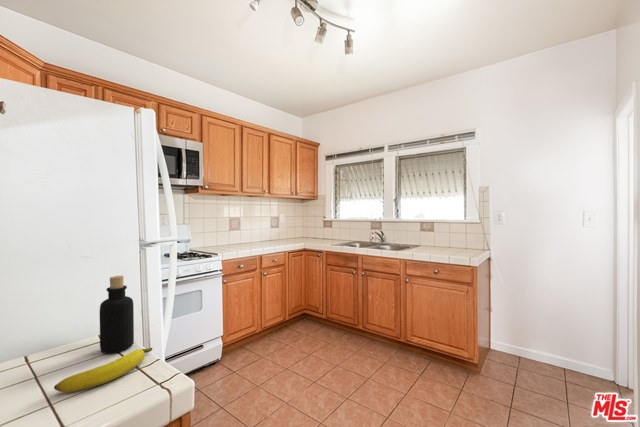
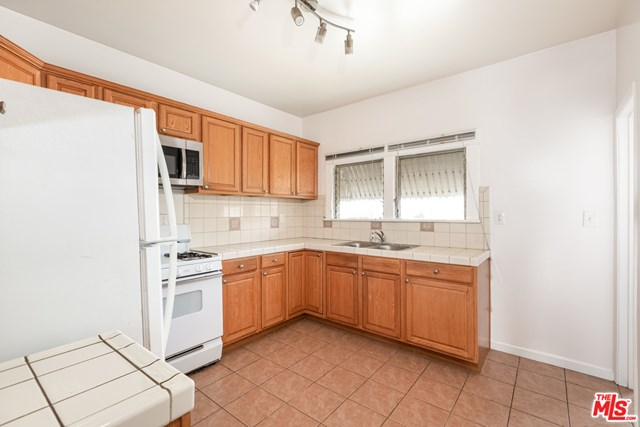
- banana (114, 364)
- bottle (117, 312)
